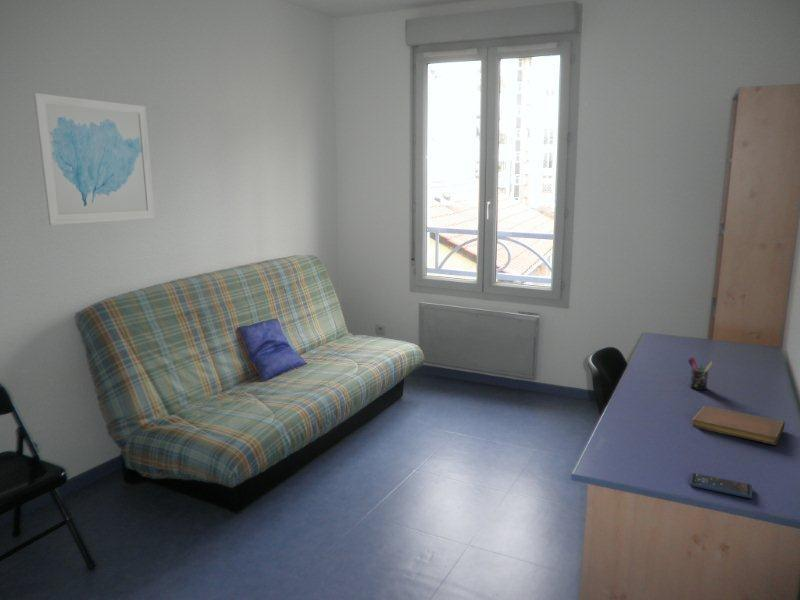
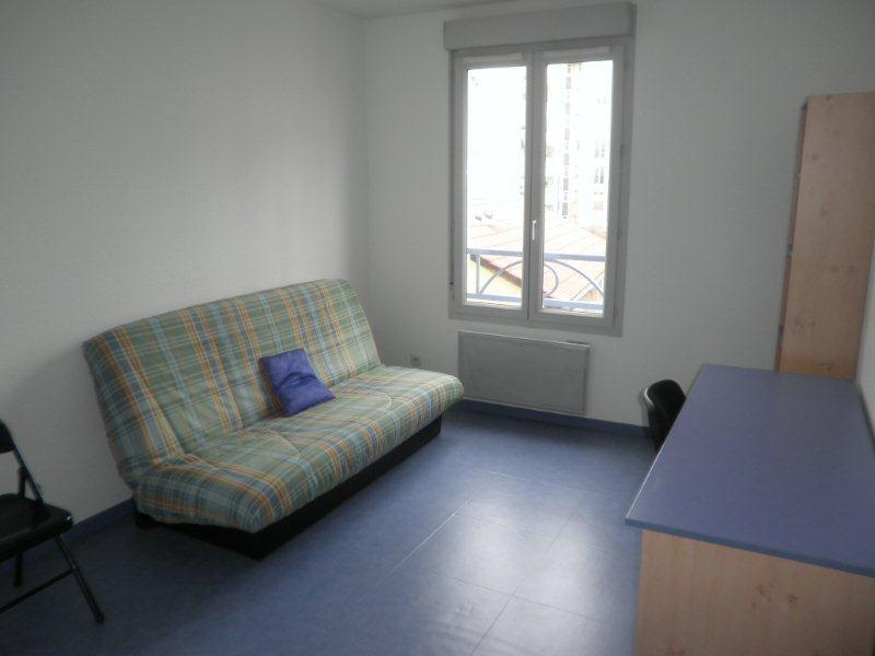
- pen holder (698, 372)
- notebook (738, 423)
- wall art (100, 161)
- smartphone (720, 485)
